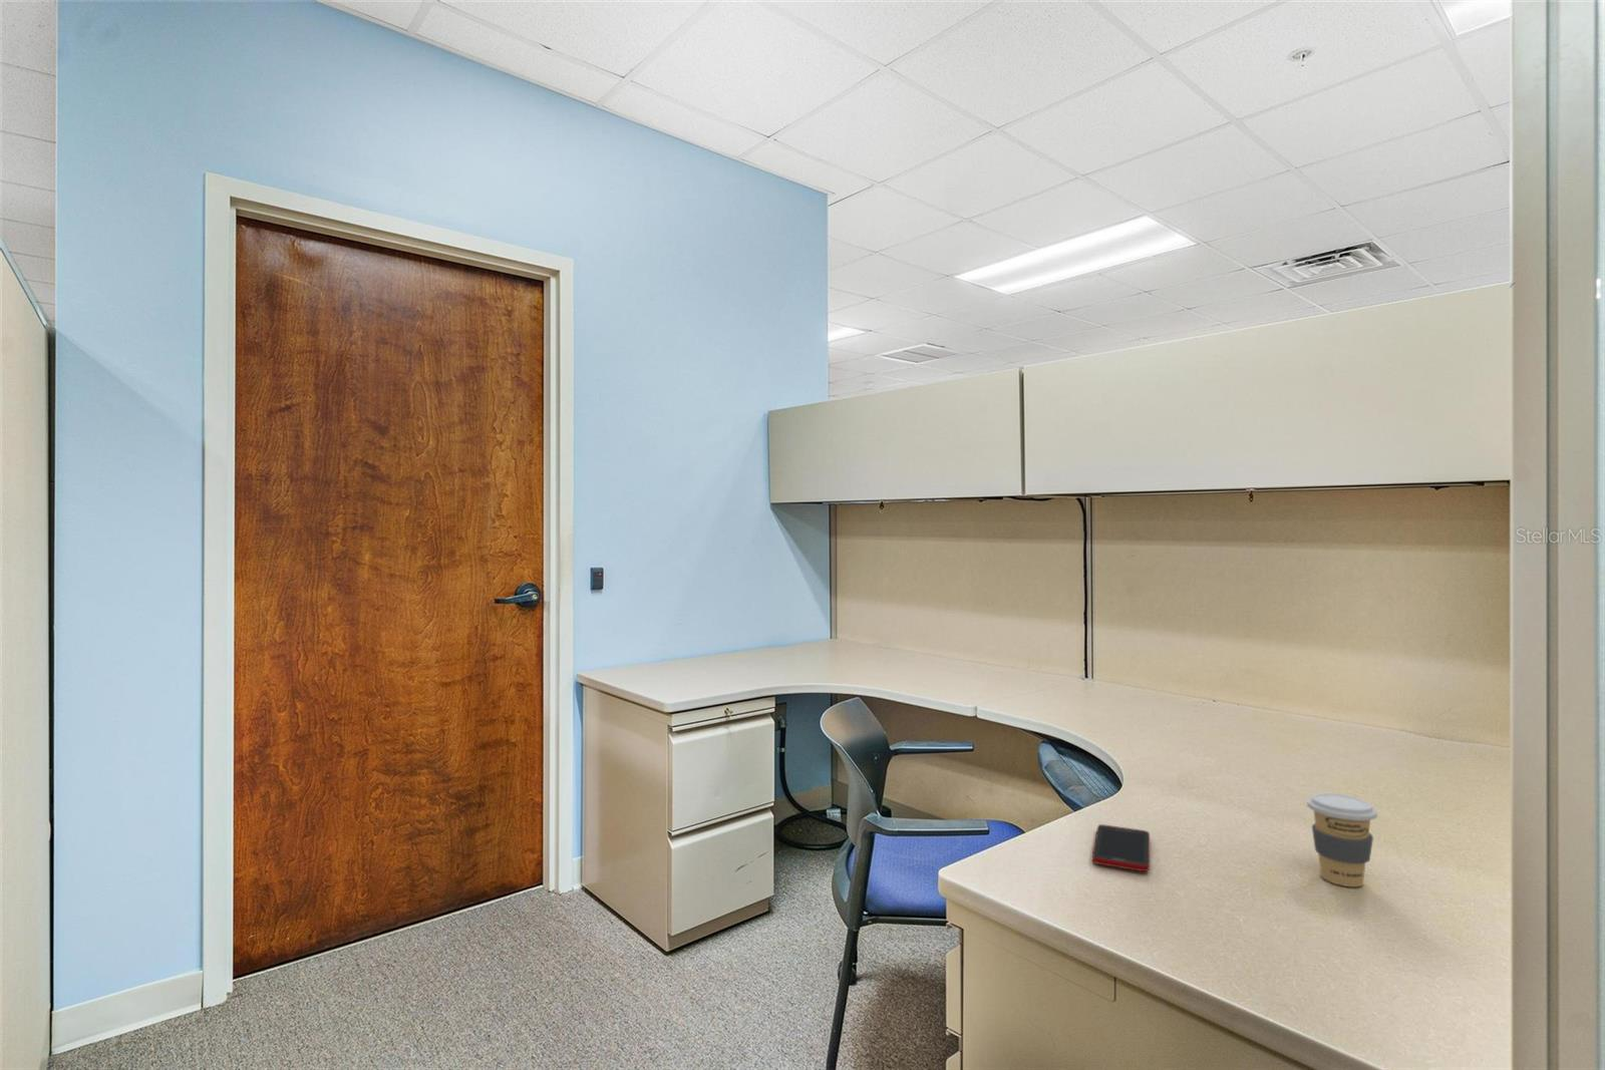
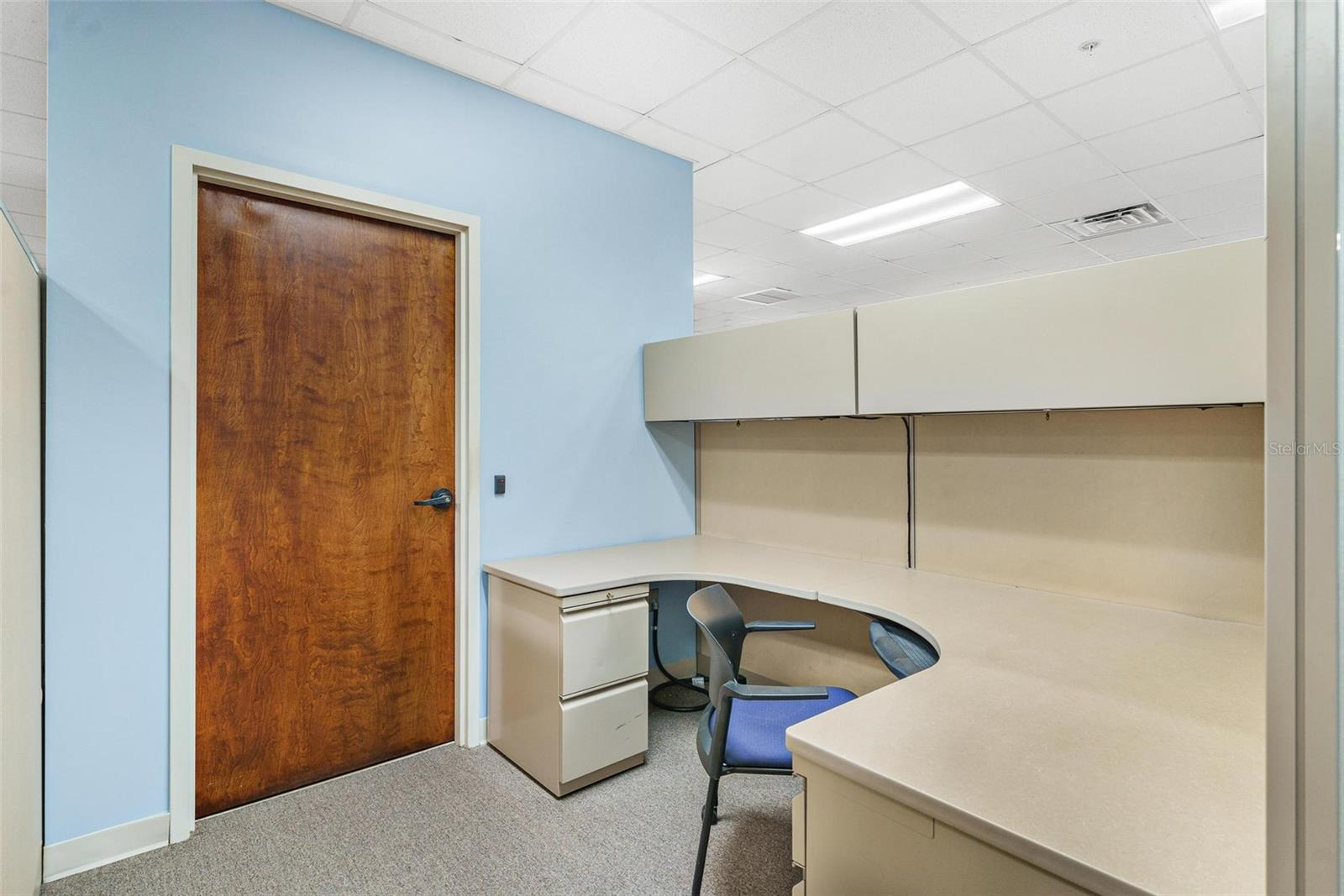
- cell phone (1121, 847)
- coffee cup (1341, 840)
